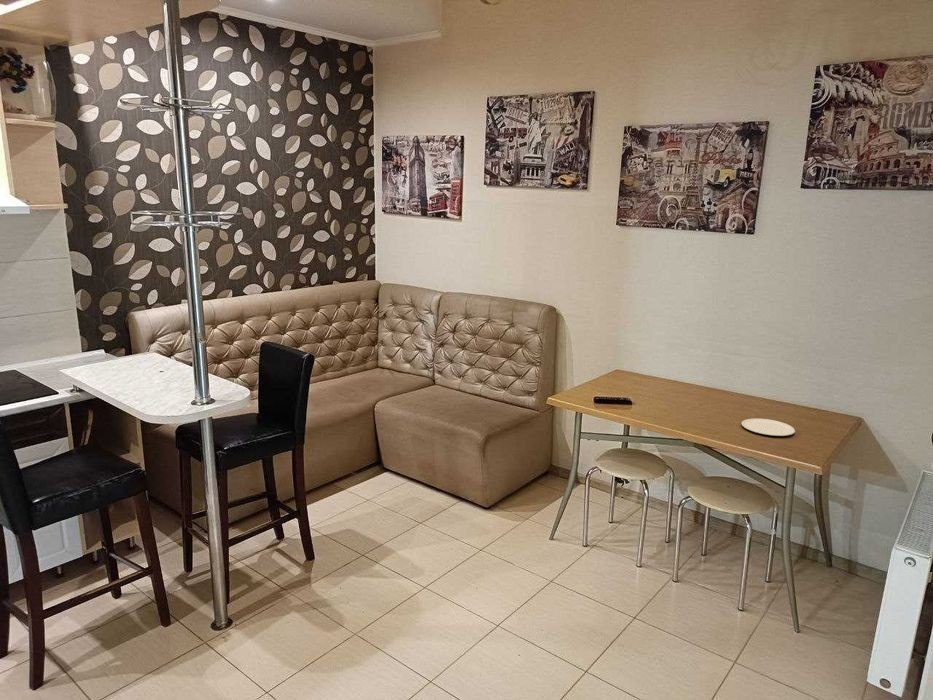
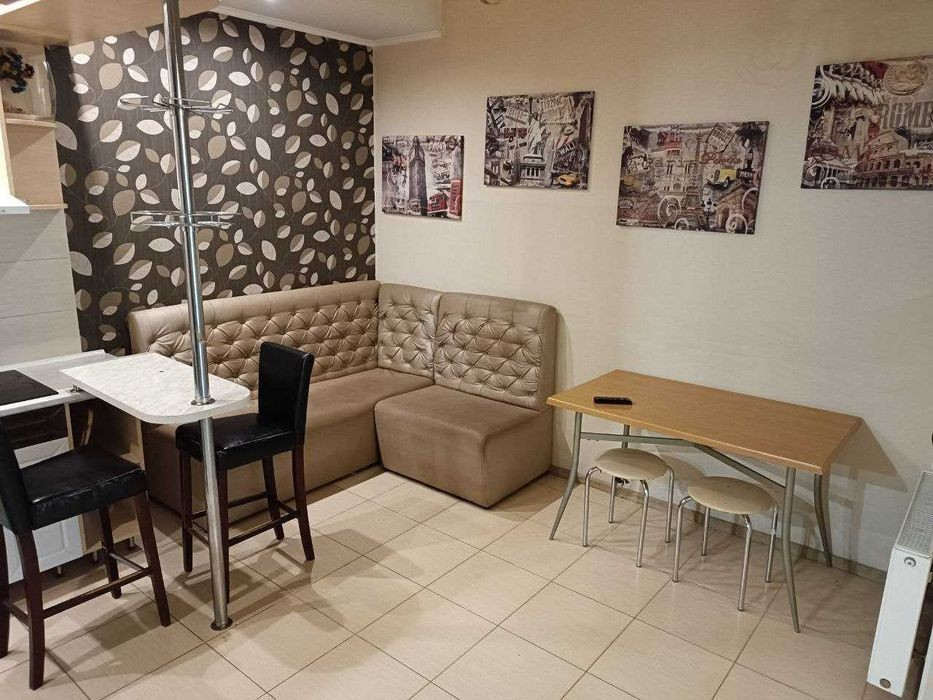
- plate (767, 427)
